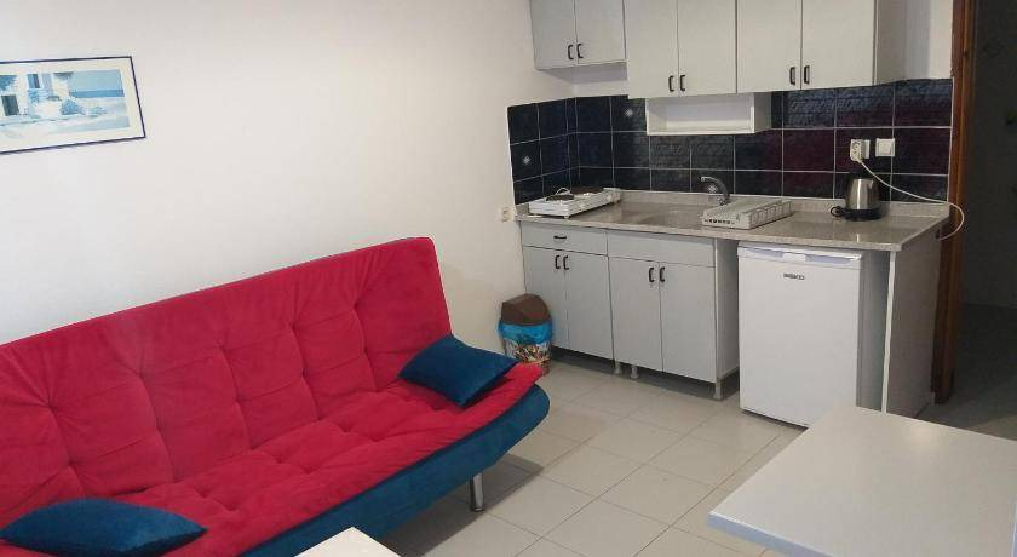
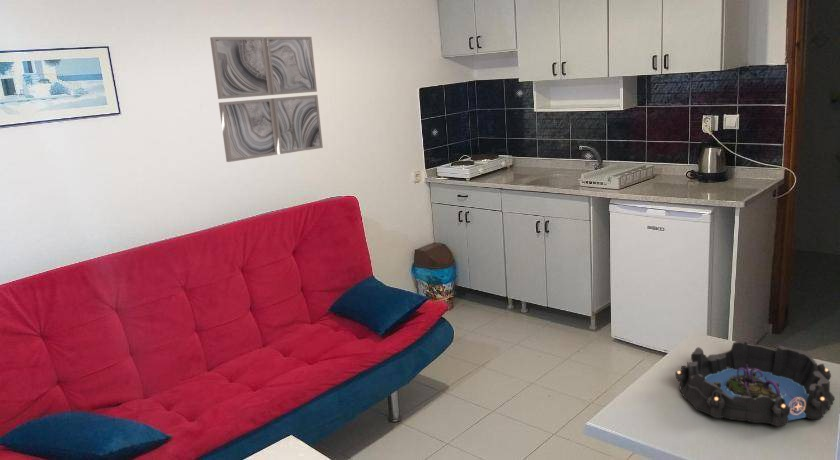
+ wall art (271, 98)
+ decorative bowl (753, 376)
